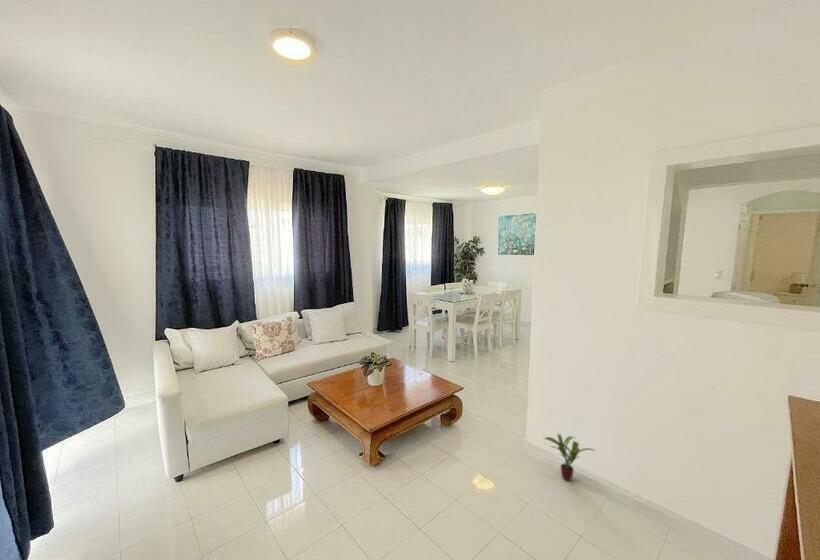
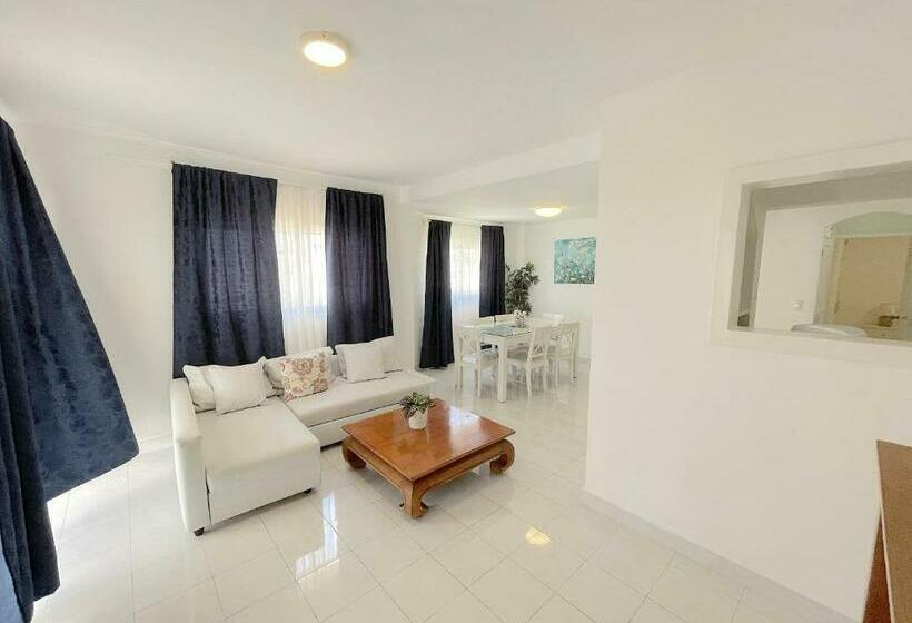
- potted plant (567, 460)
